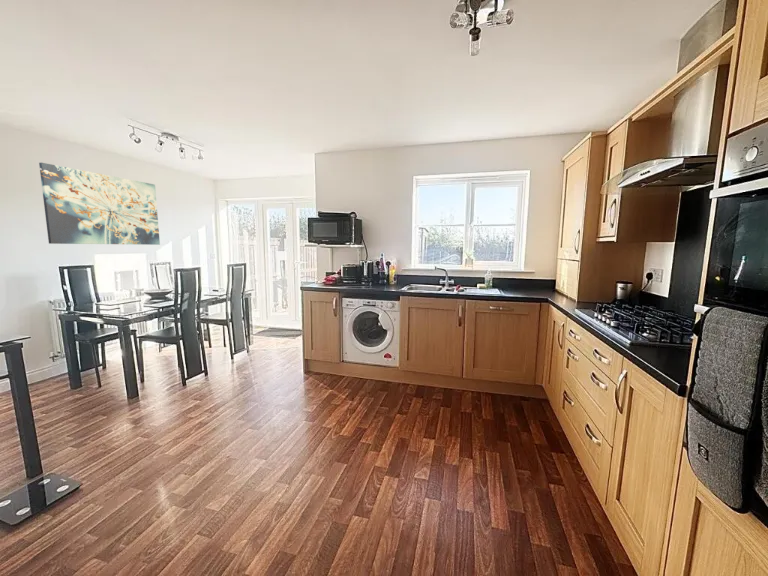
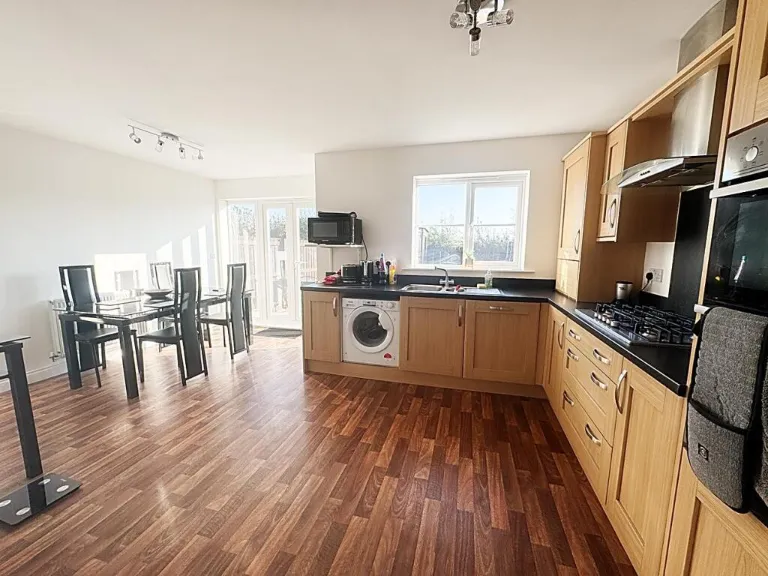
- wall art (109, 210)
